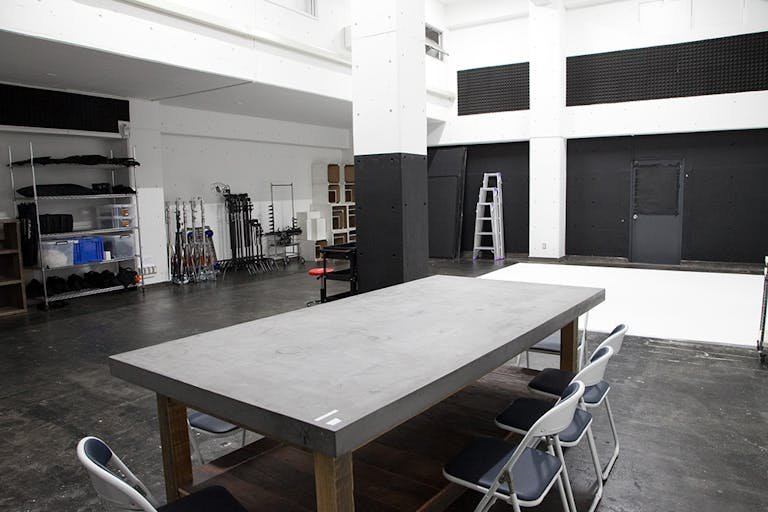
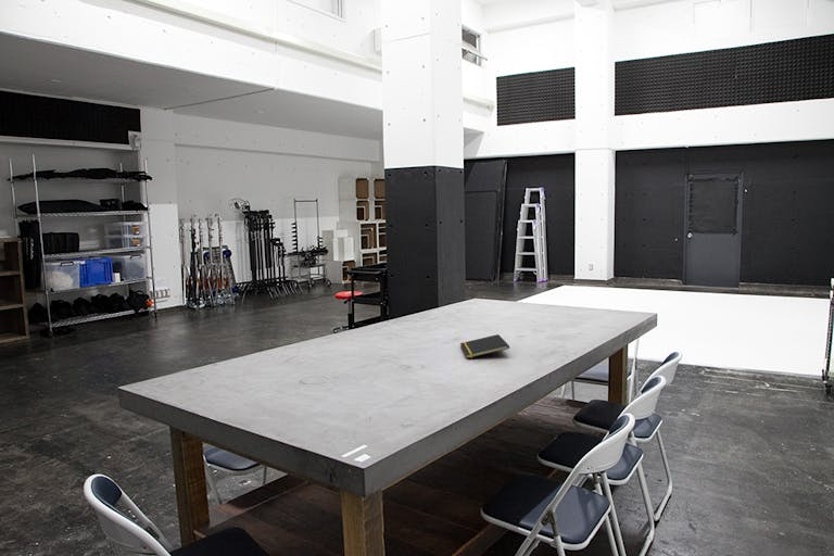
+ notepad (483, 345)
